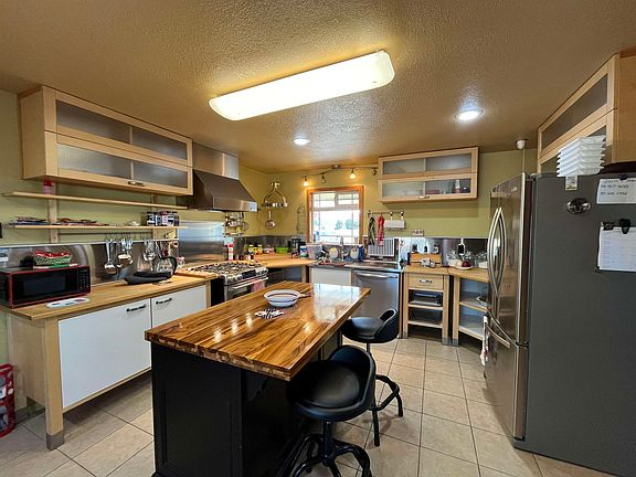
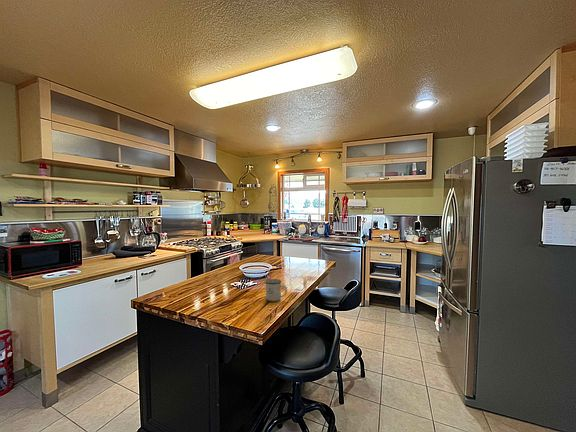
+ mug (276, 290)
